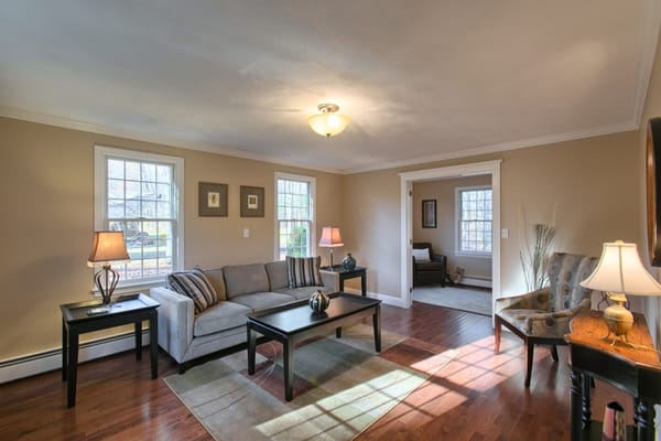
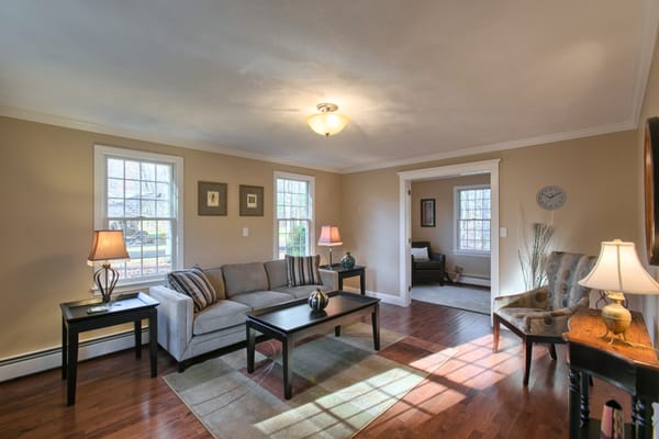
+ wall clock (550, 198)
